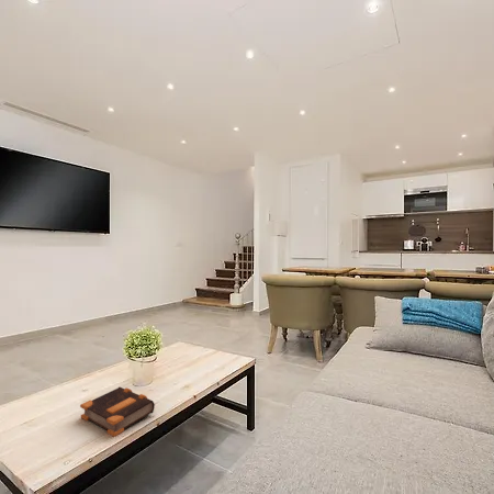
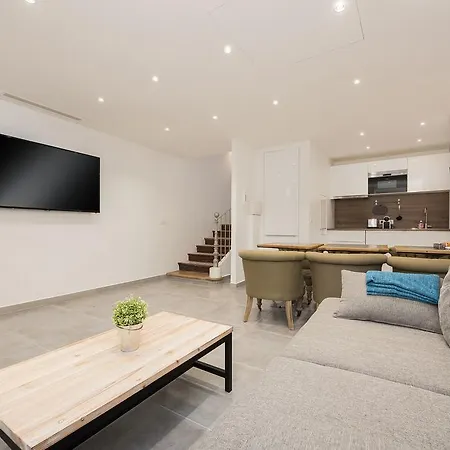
- bible (116, 406)
